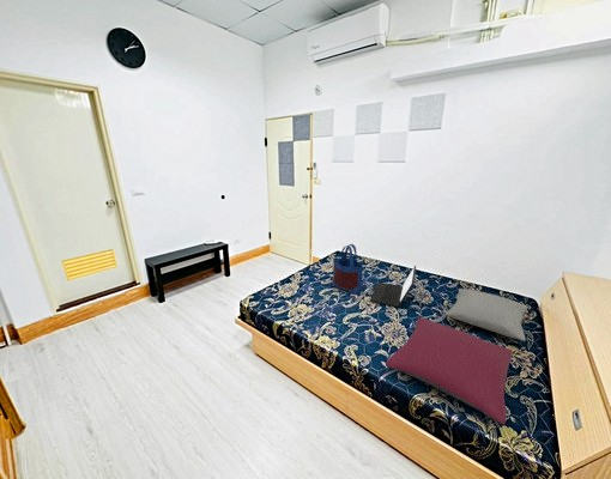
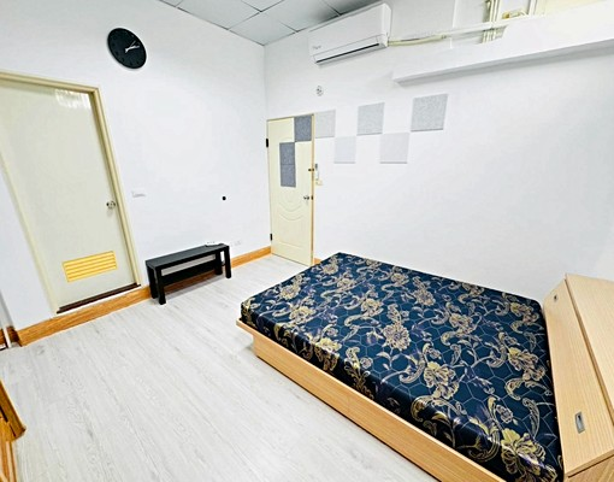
- pillow (486, 310)
- tote bag (347, 266)
- pillow (450, 357)
- laptop (393, 285)
